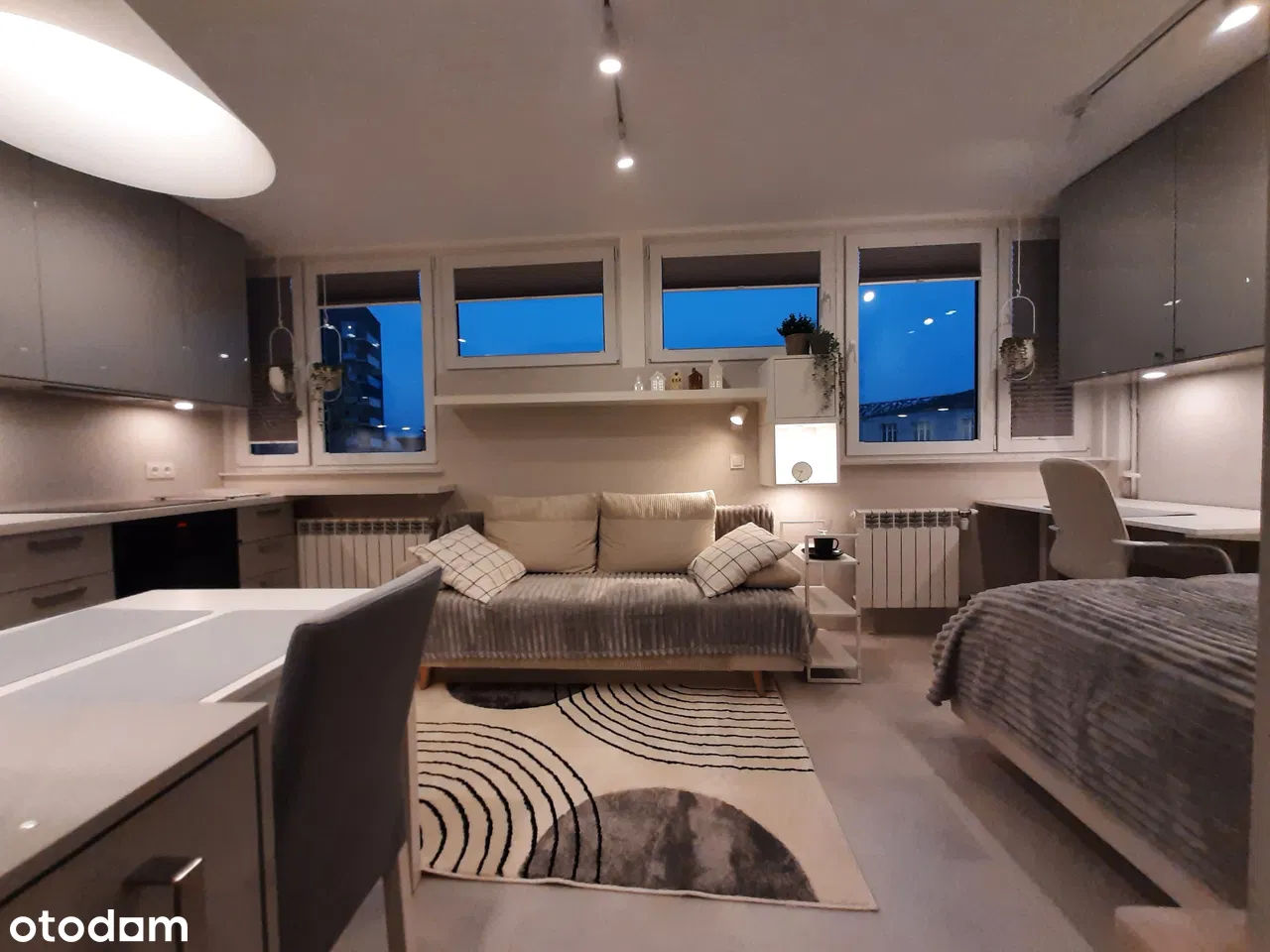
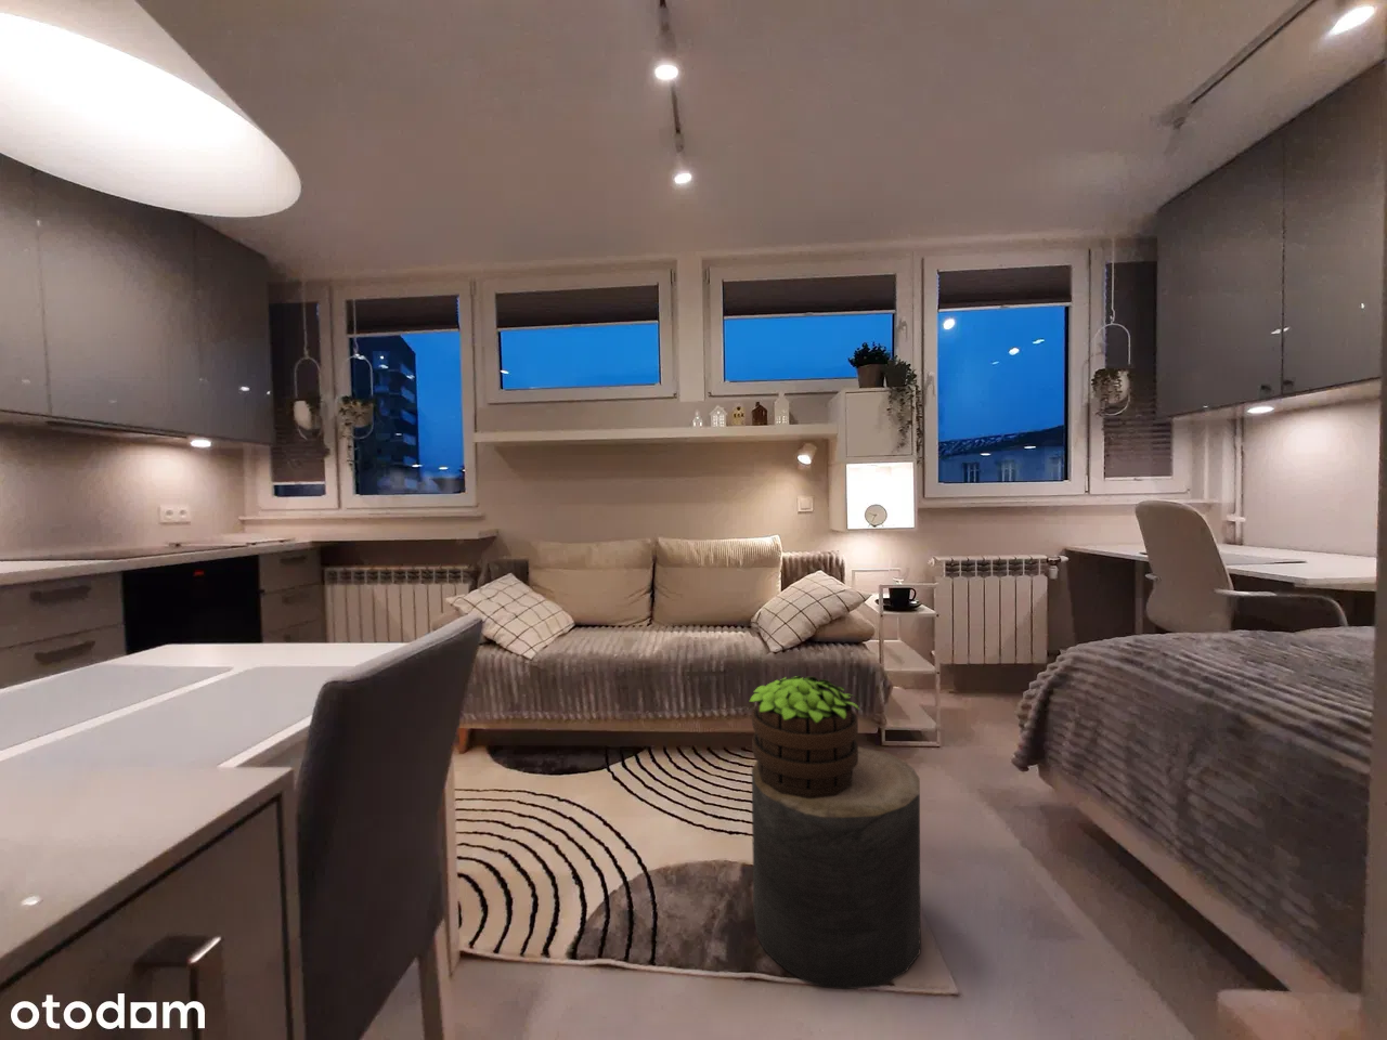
+ potted plant (804, 725)
+ stool (832, 846)
